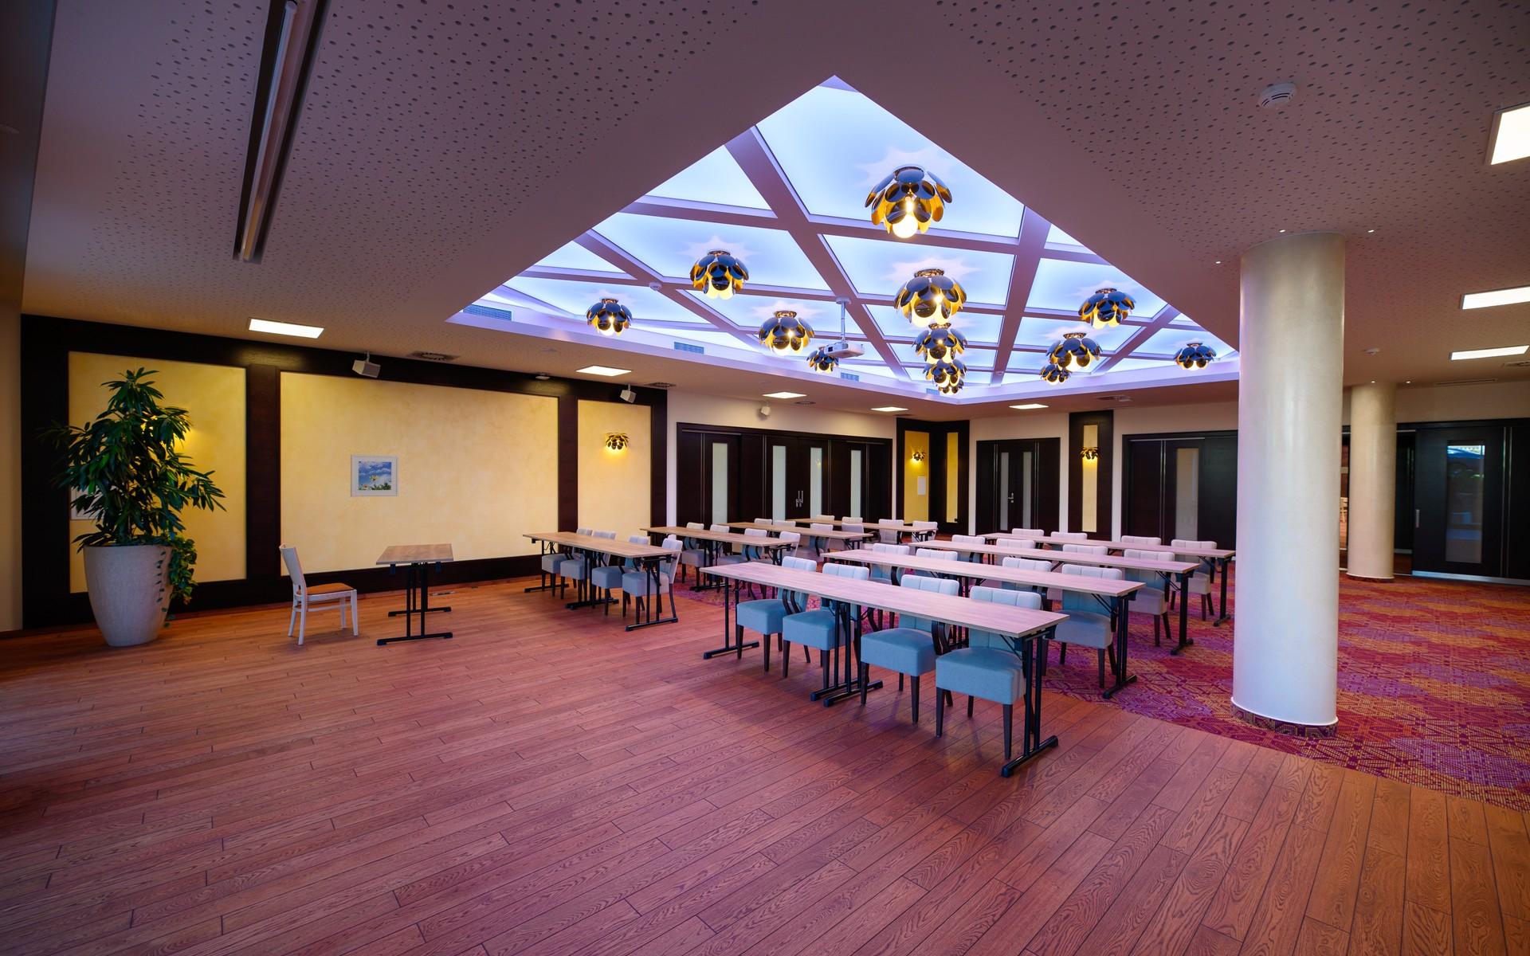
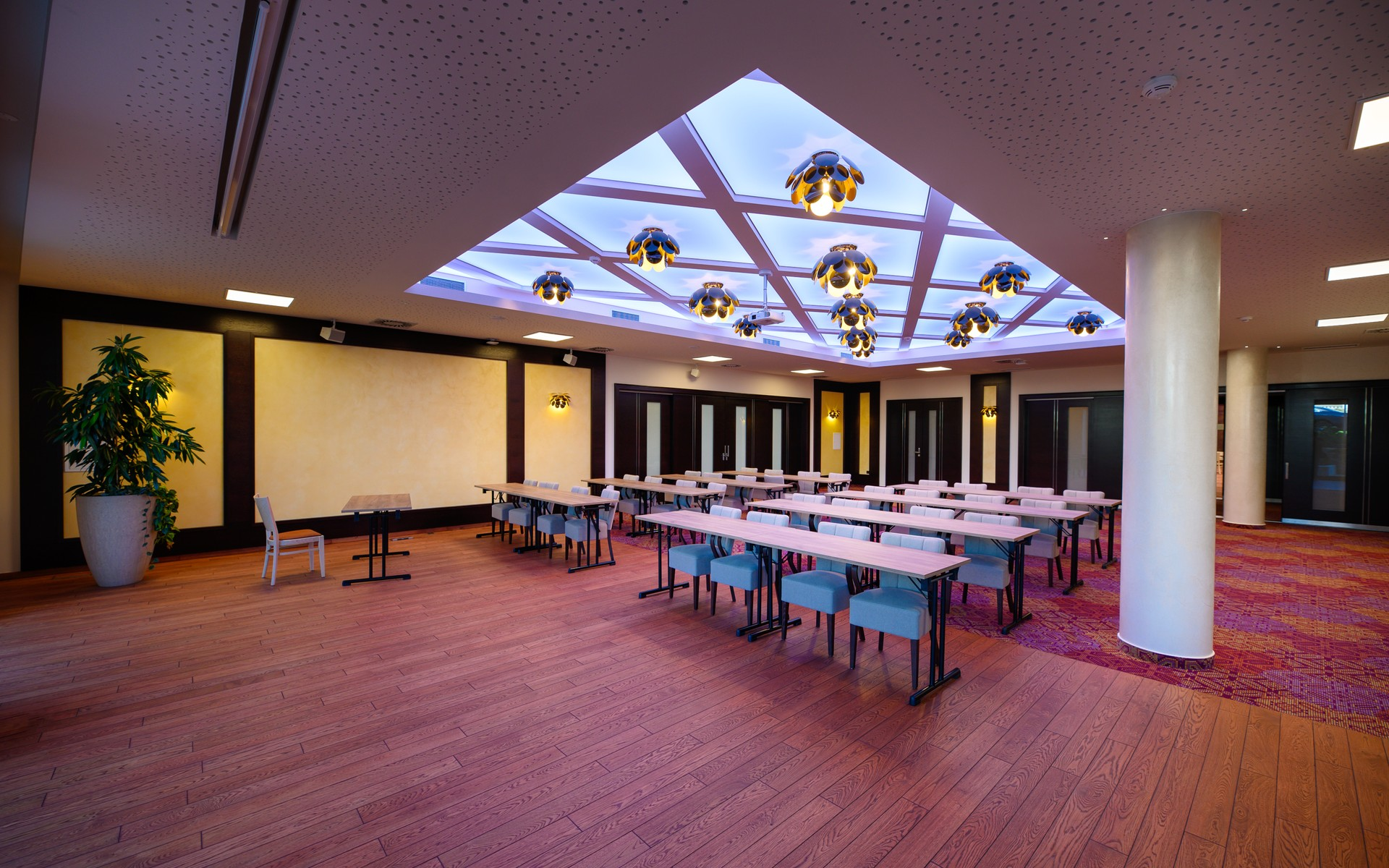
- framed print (375, 476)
